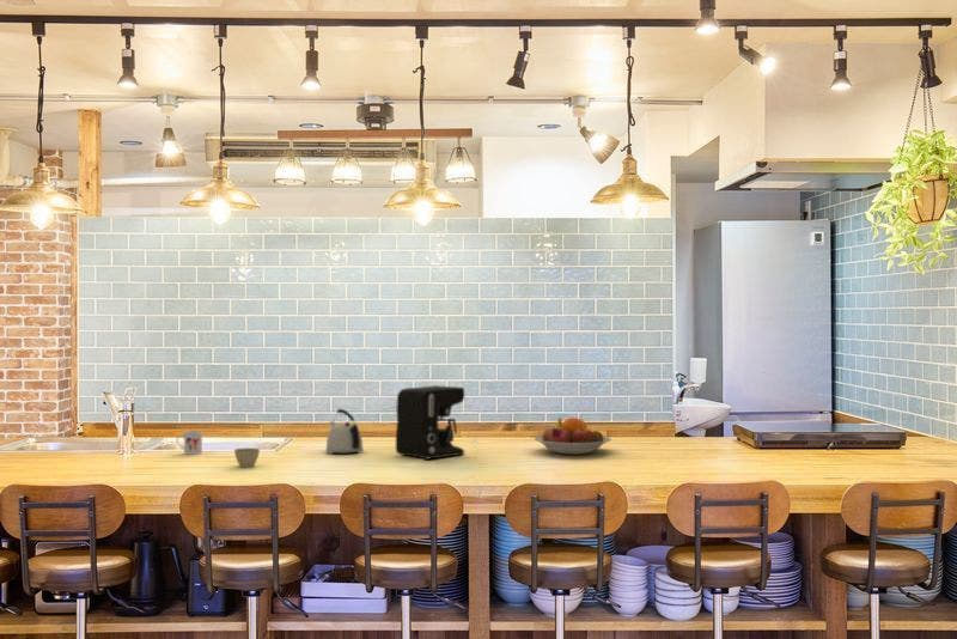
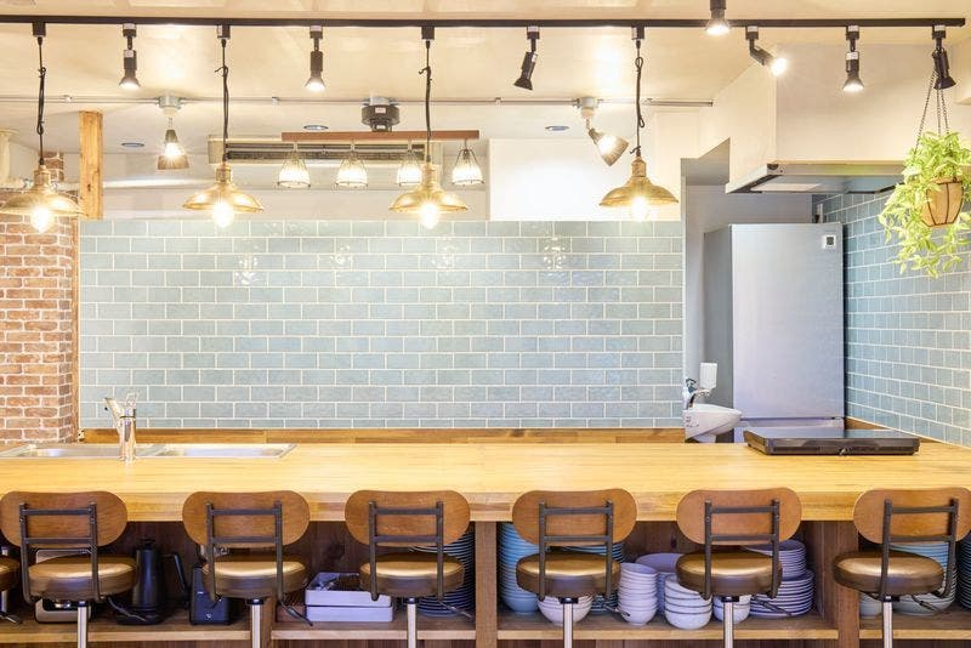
- fruit bowl (572, 434)
- kettle (343, 430)
- coffee maker (433, 420)
- mug (189, 442)
- flower pot (246, 457)
